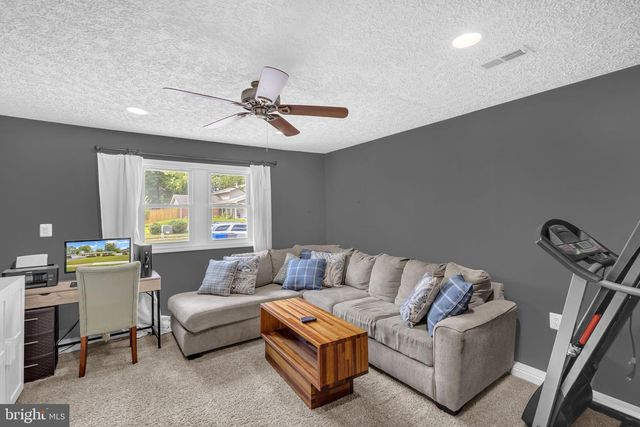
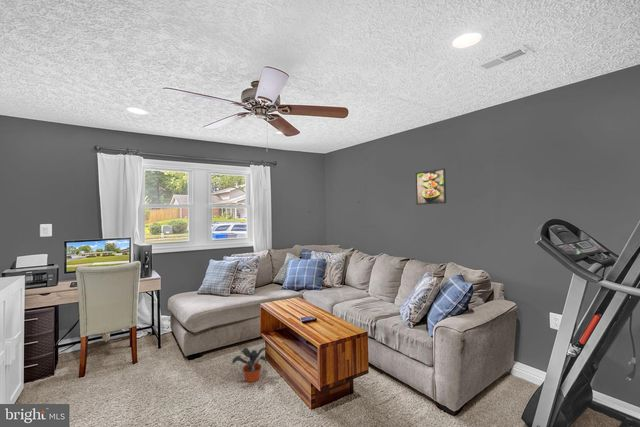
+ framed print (430, 187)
+ potted plant (250, 364)
